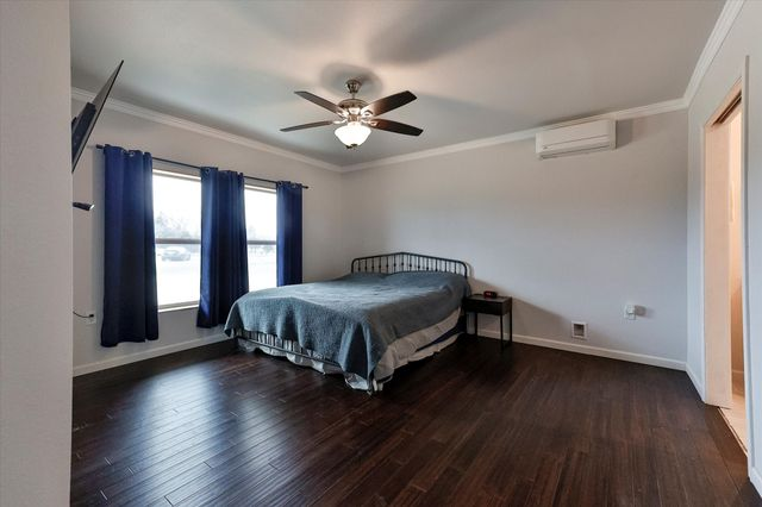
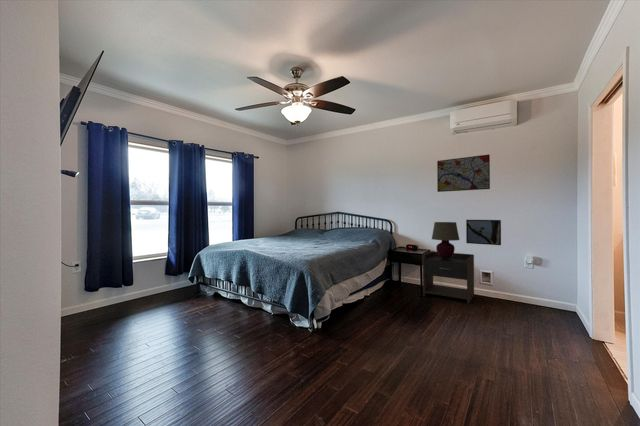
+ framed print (483, 232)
+ table lamp (445, 240)
+ nightstand (448, 275)
+ wall art (462, 174)
